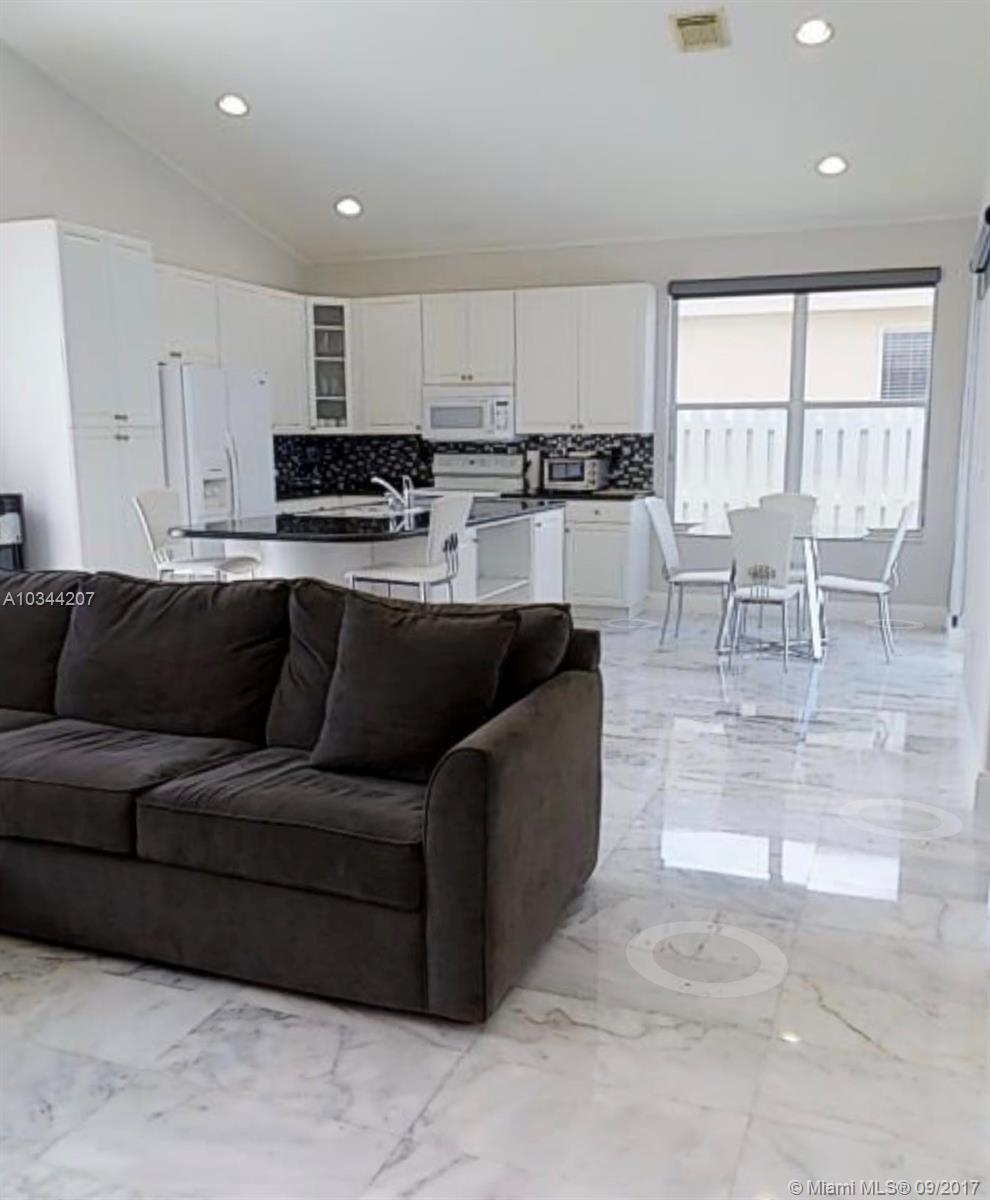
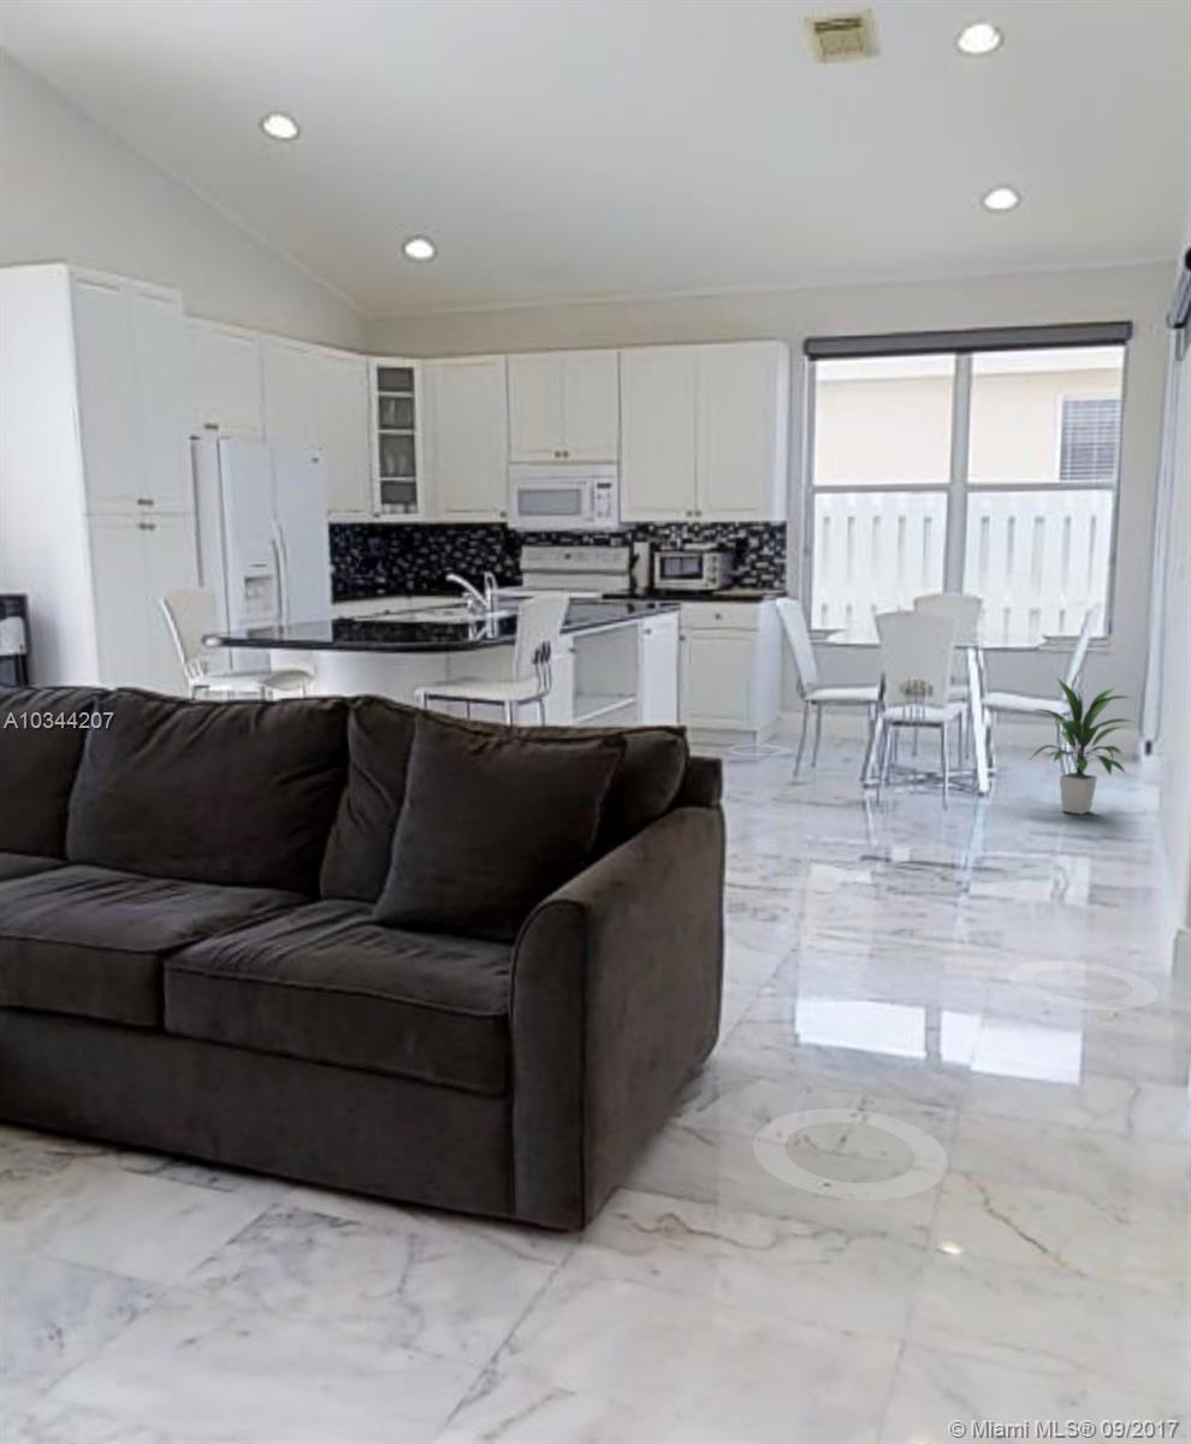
+ indoor plant (1084, 745)
